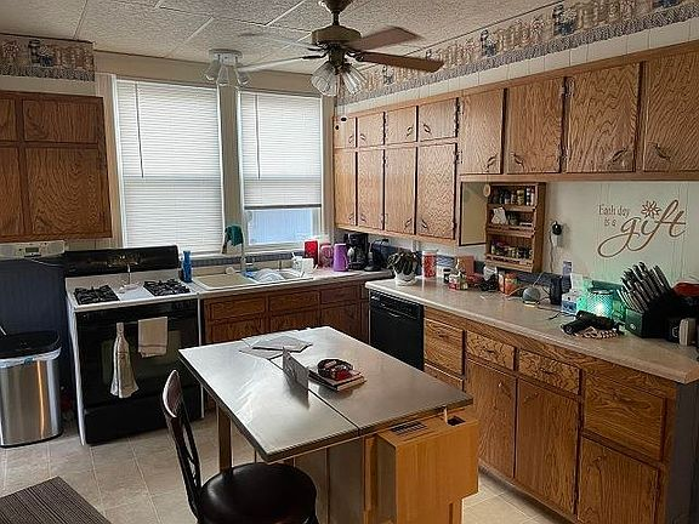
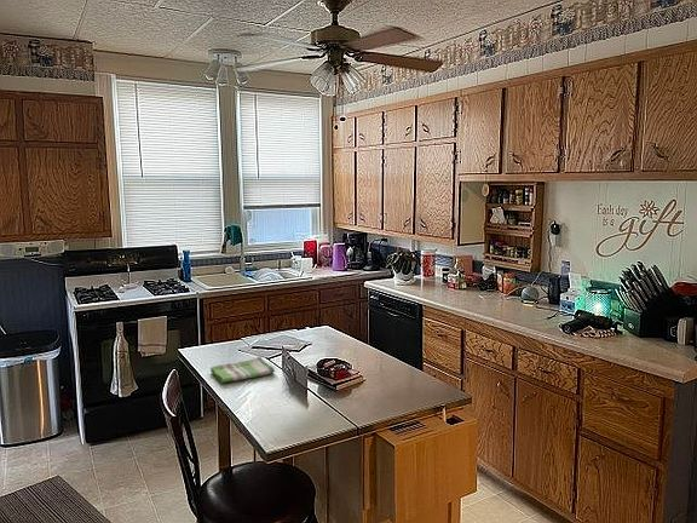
+ dish towel (242, 368)
